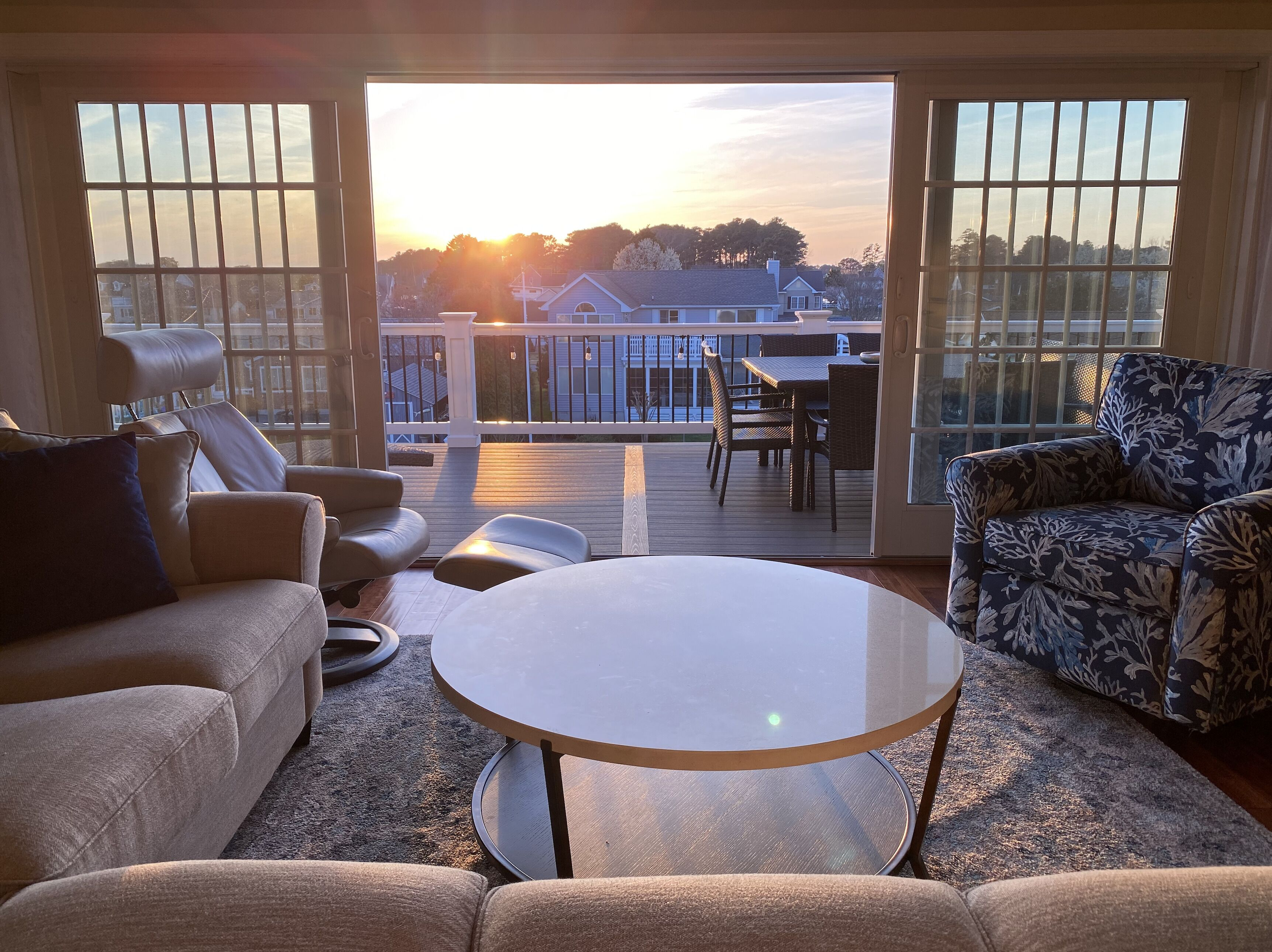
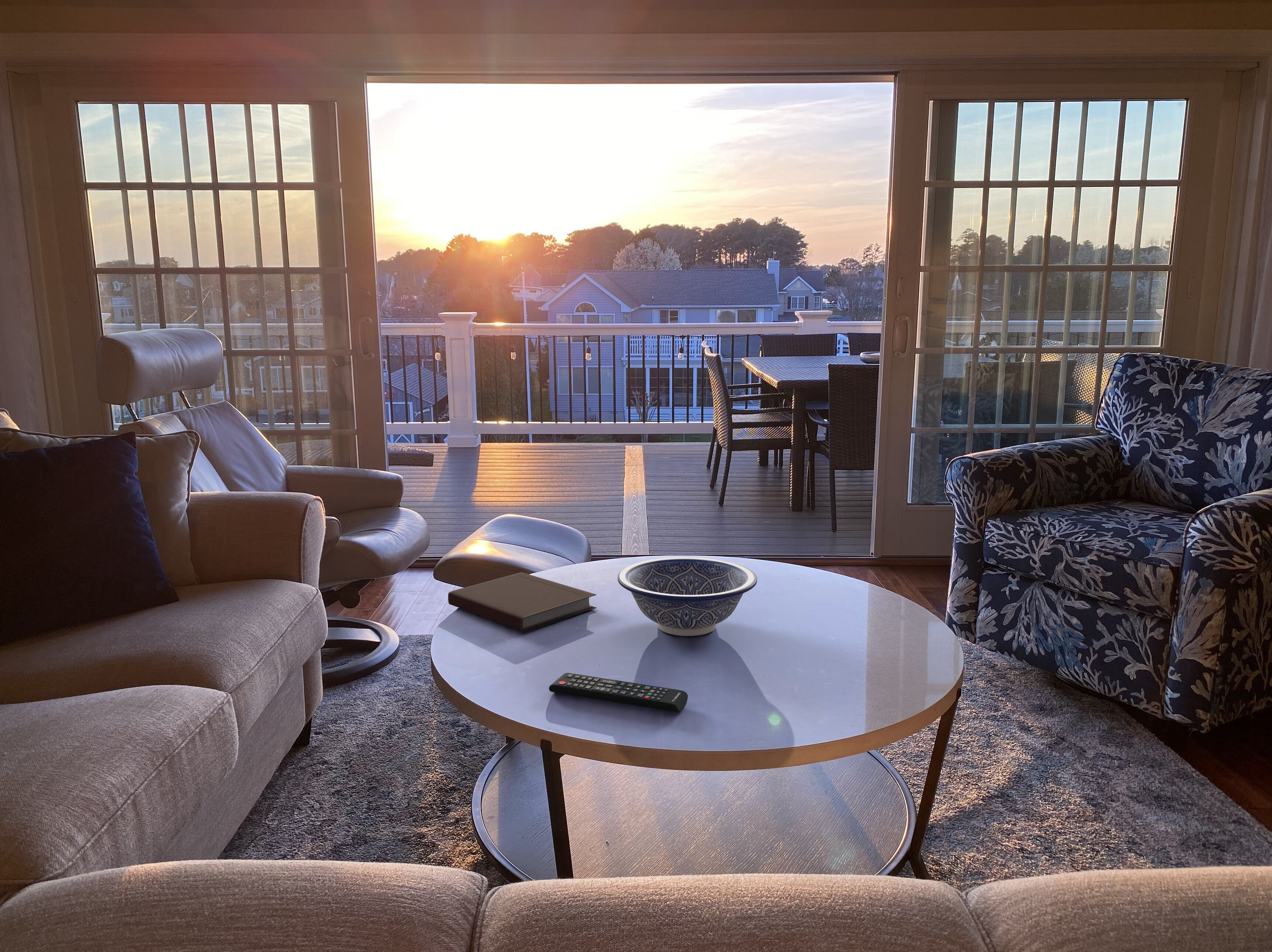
+ remote control (618, 693)
+ decorative bowl (687, 601)
+ notebook (522, 600)
